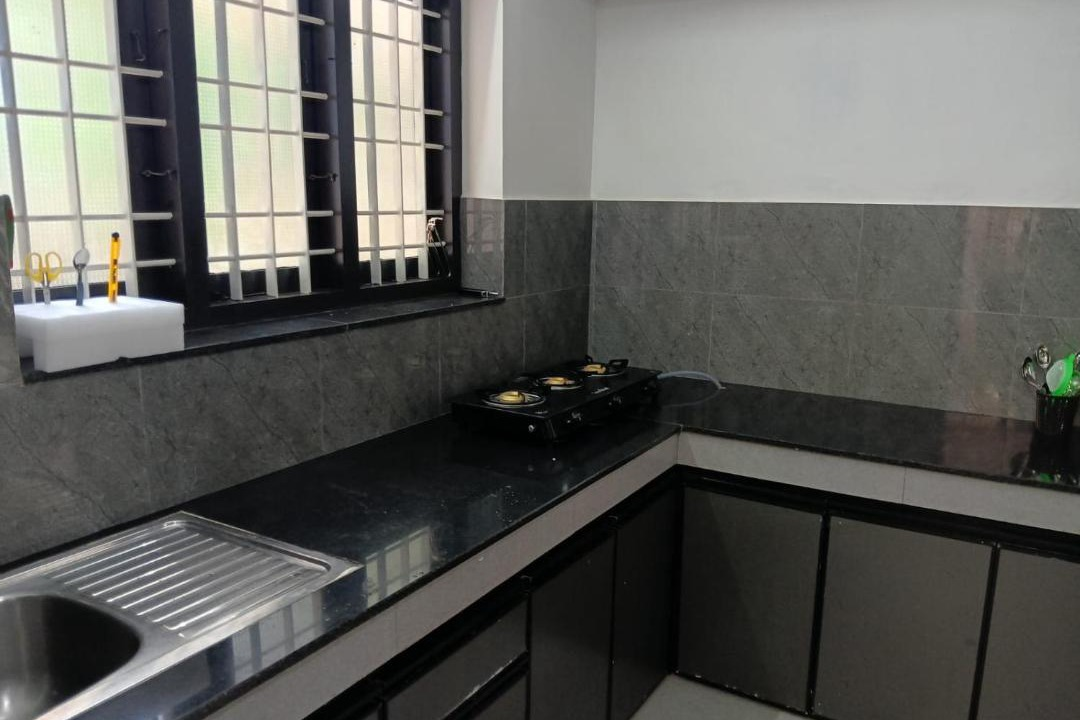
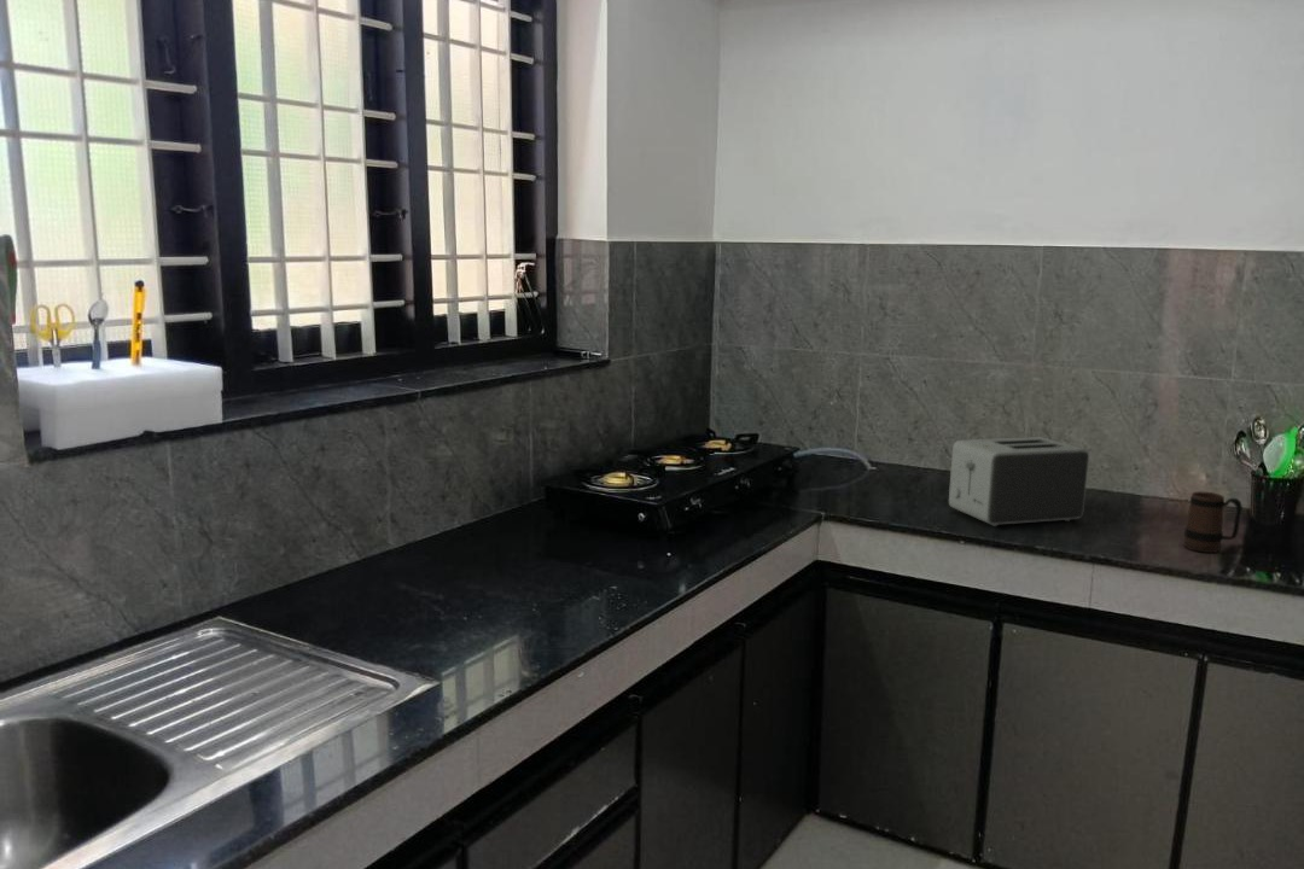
+ toaster (1013, 480)
+ mug (1212, 521)
